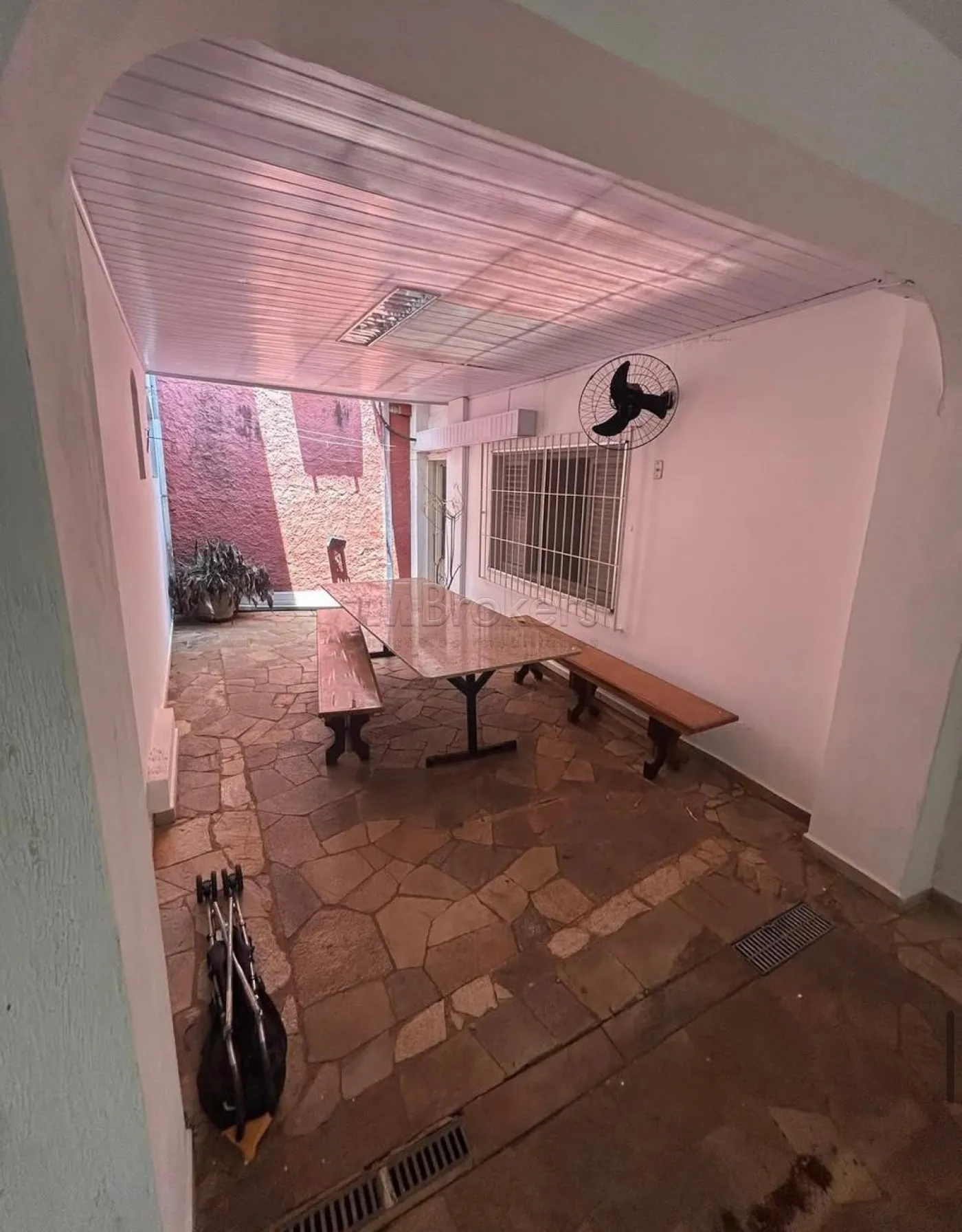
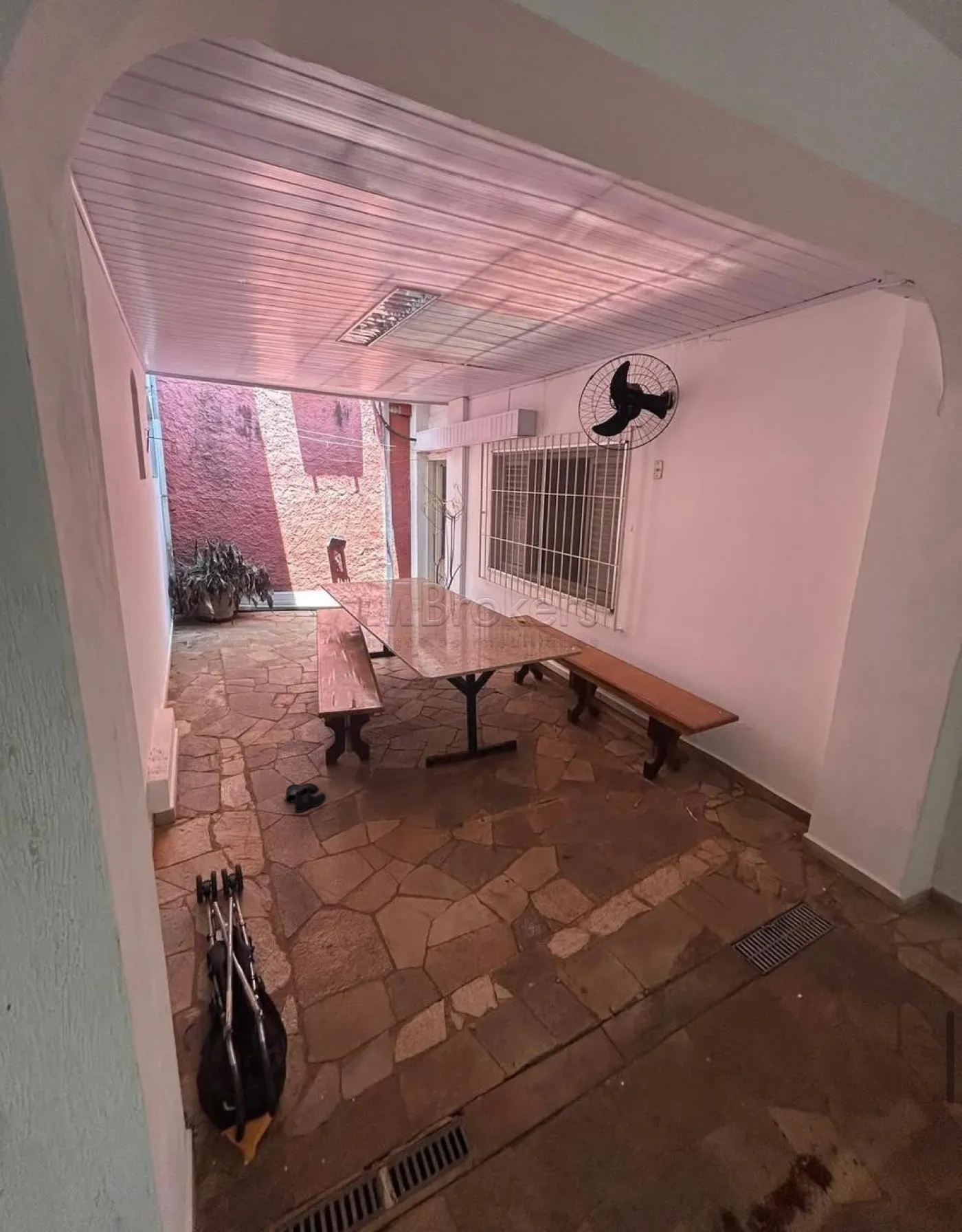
+ boots (302, 790)
